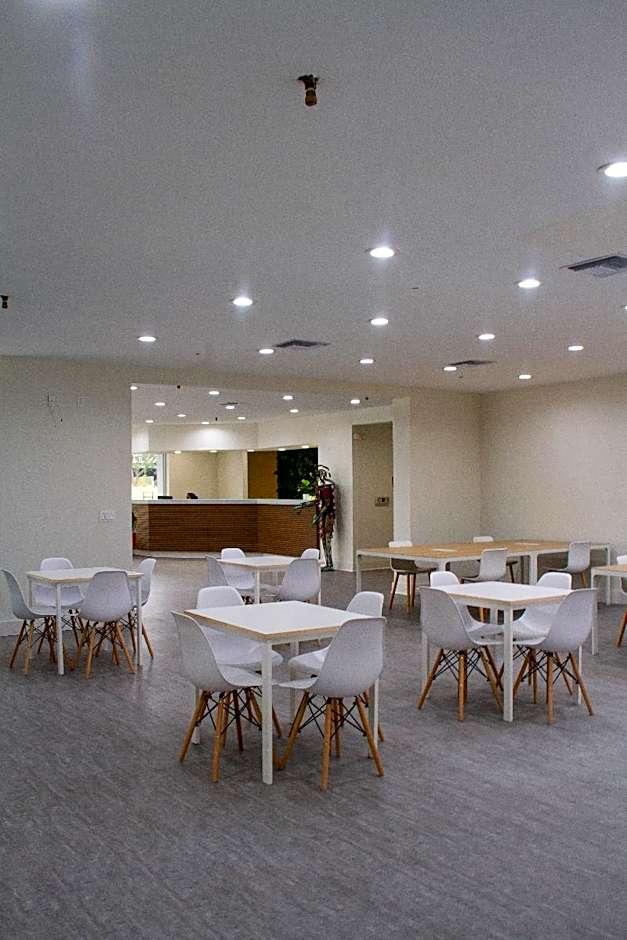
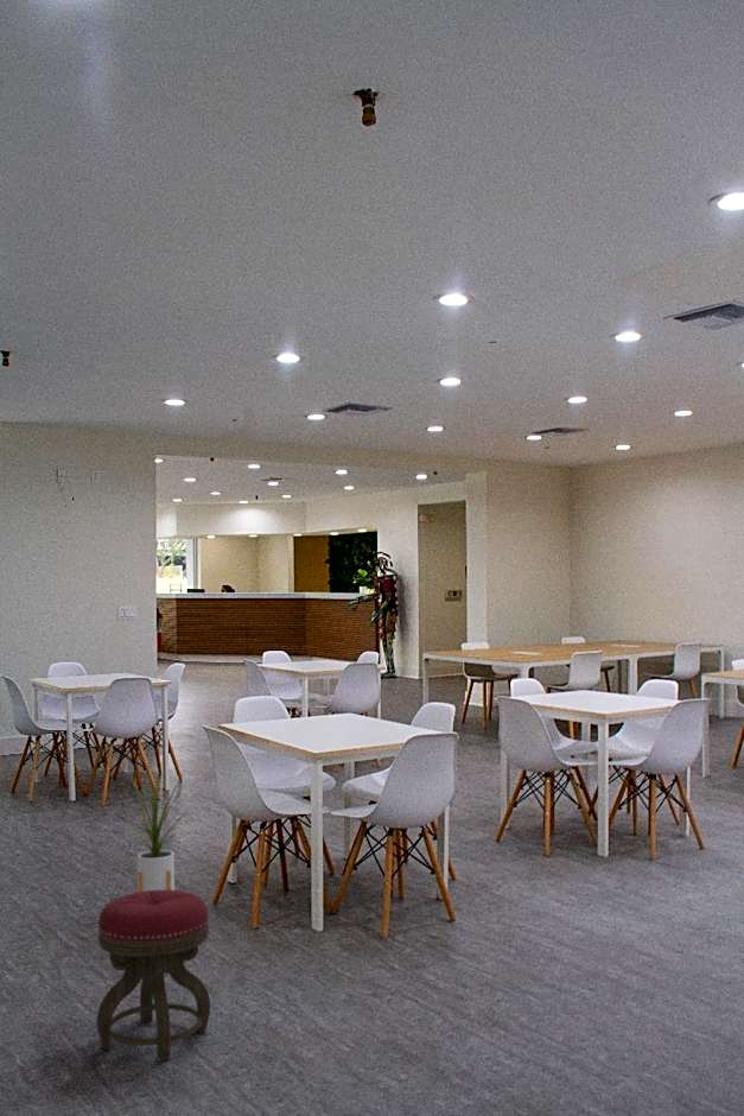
+ house plant (158, 836)
+ stool (154, 969)
